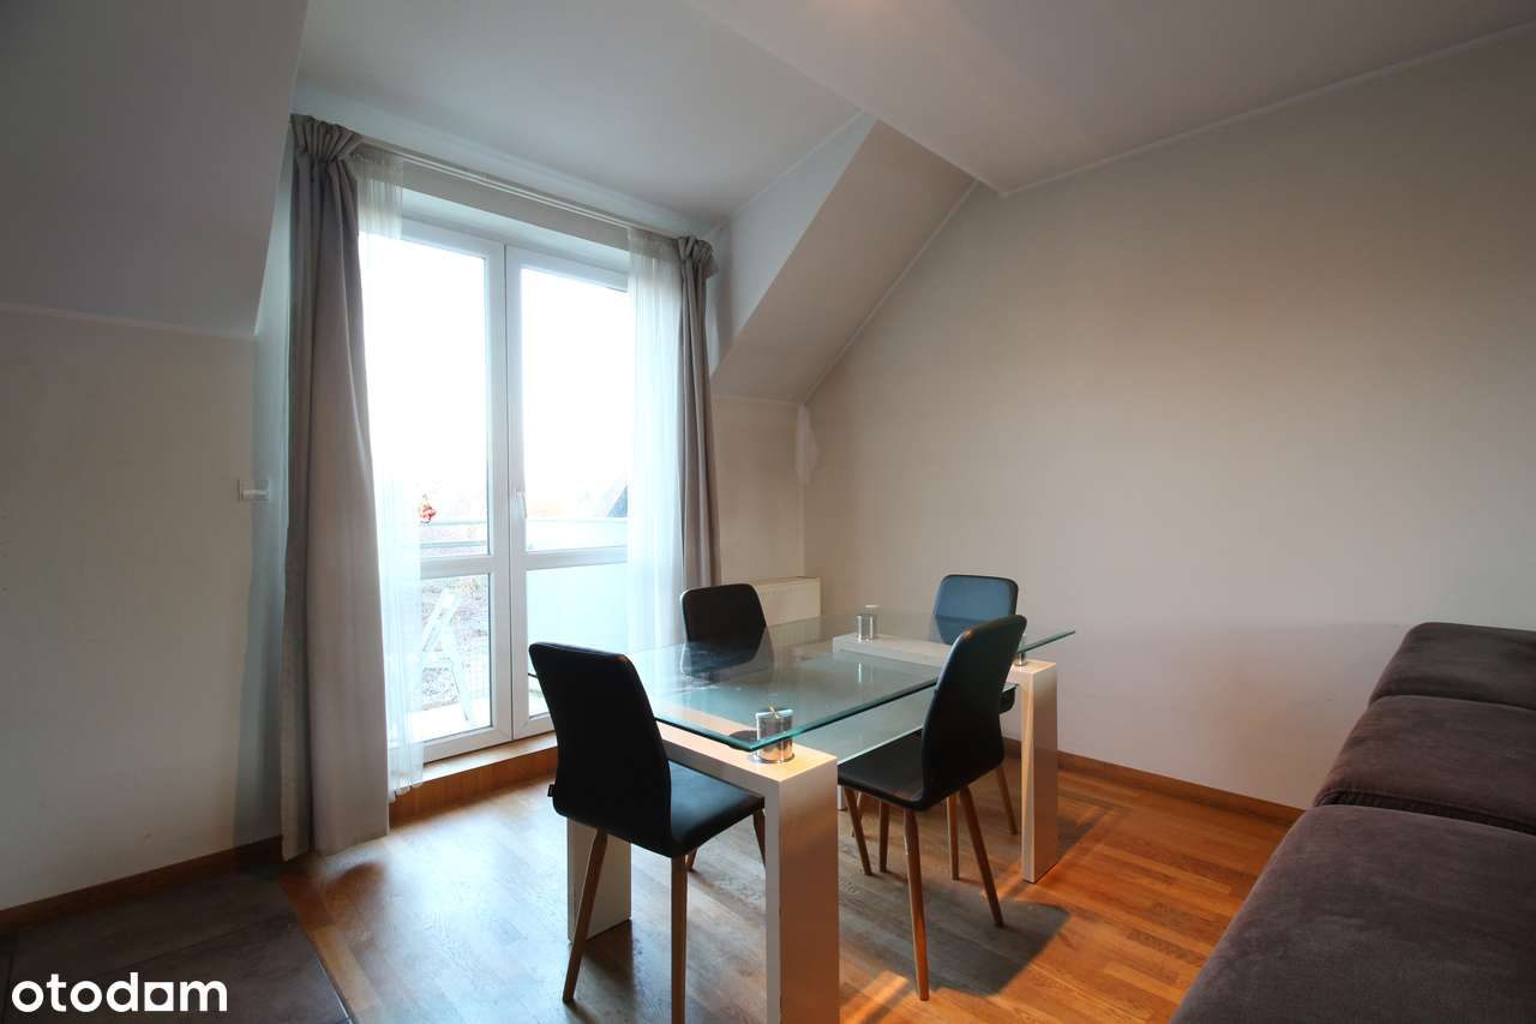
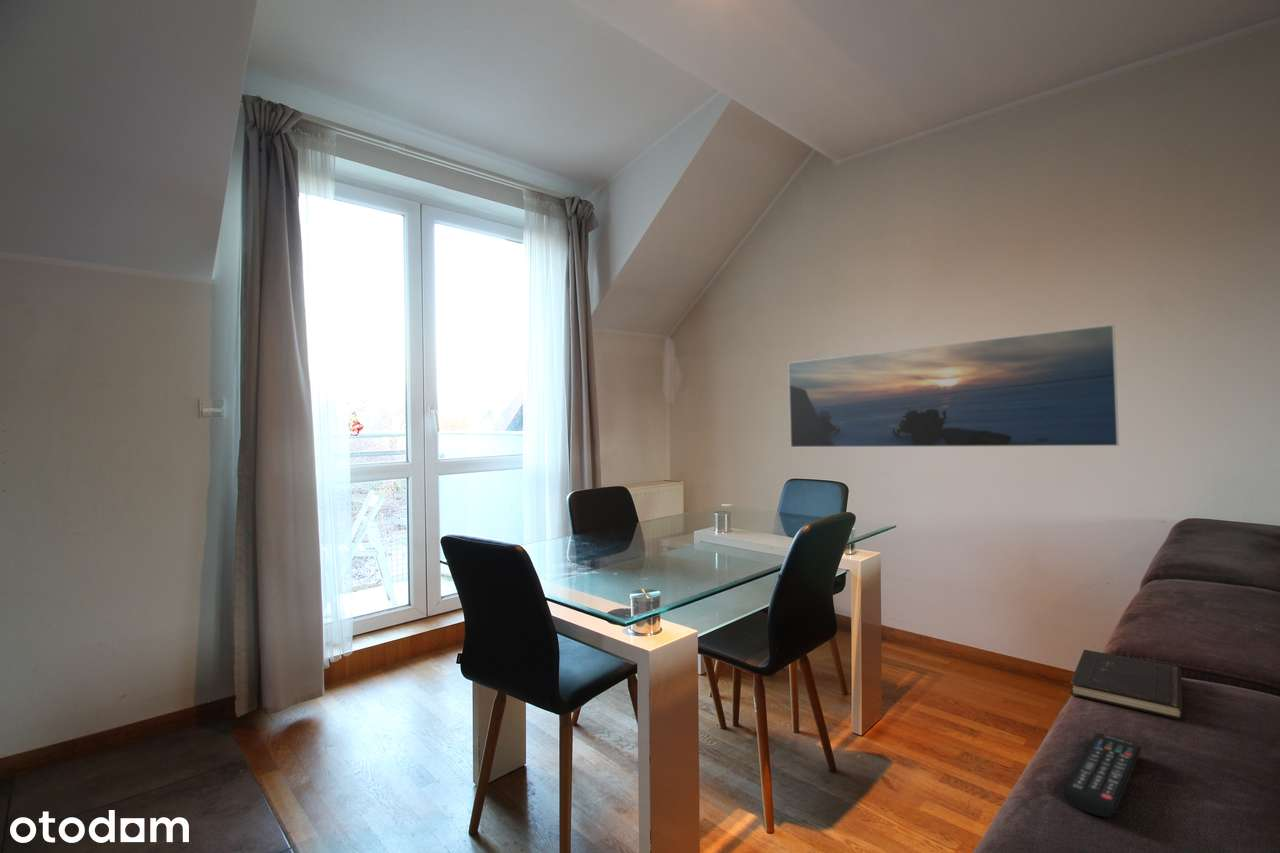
+ hardcover book (1127, 680)
+ remote control (1105, 771)
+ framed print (924, 396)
